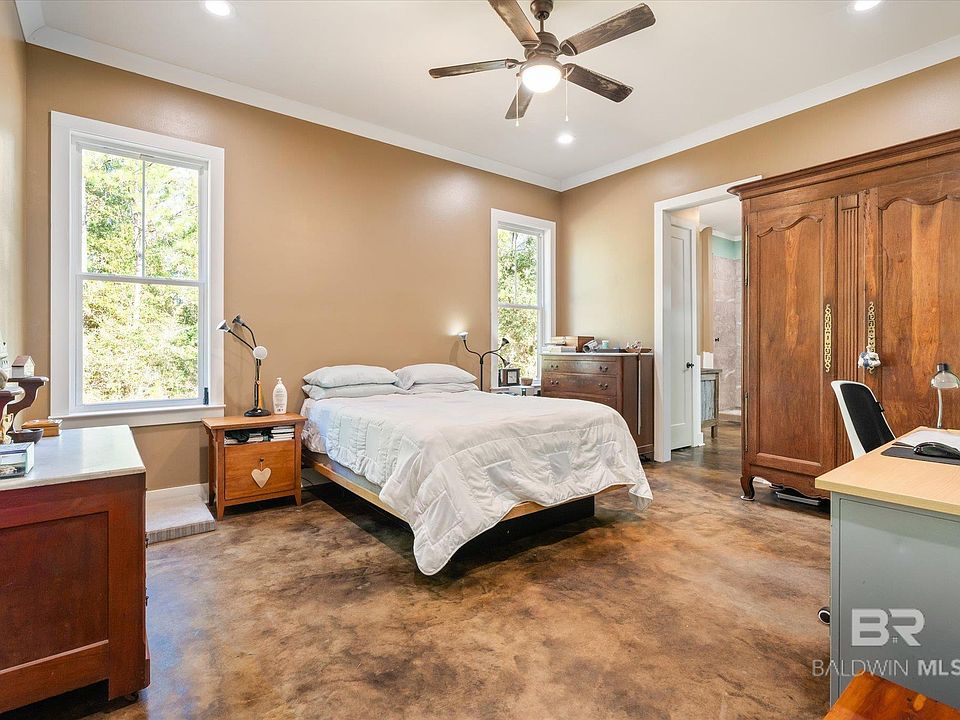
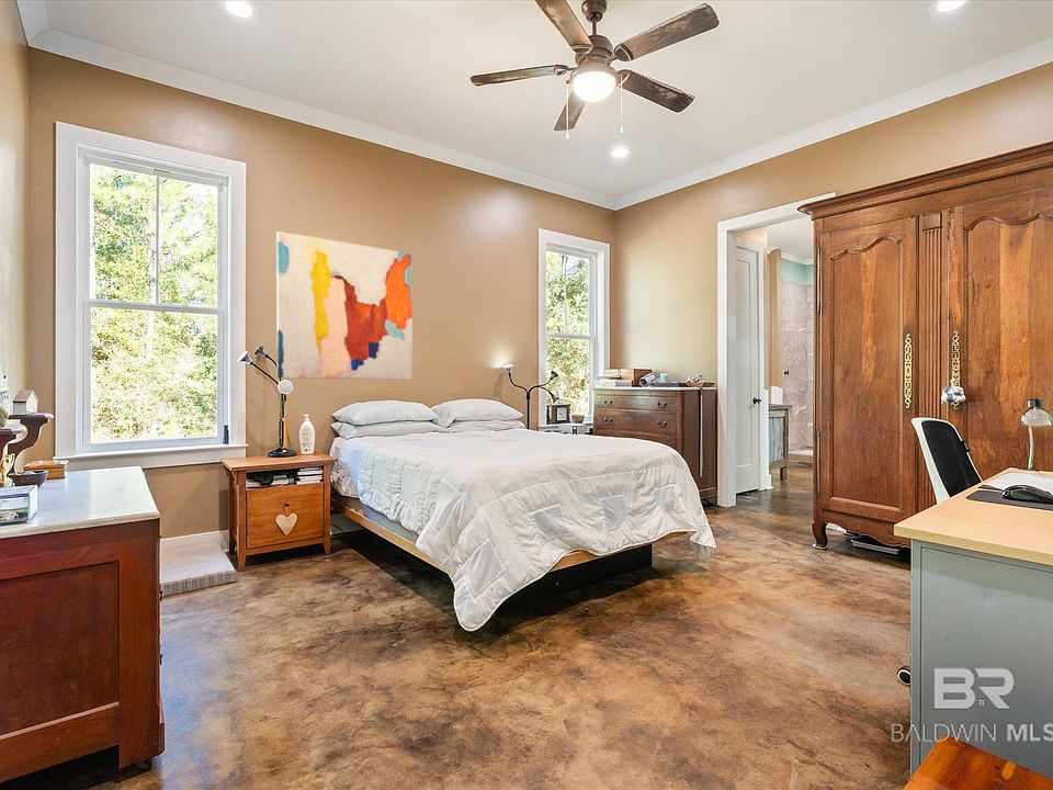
+ wall art (349, 311)
